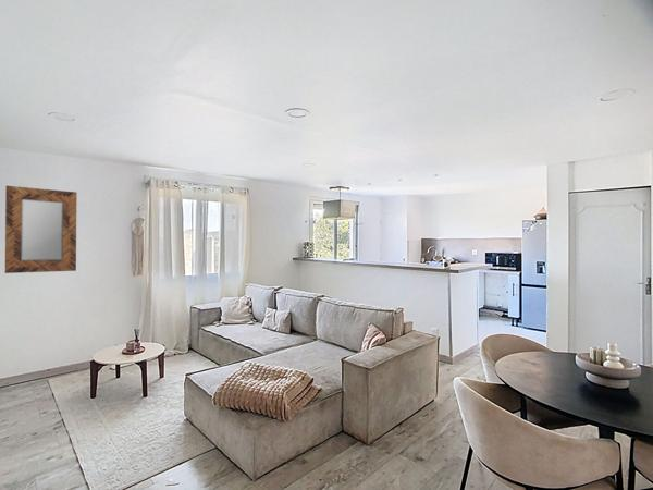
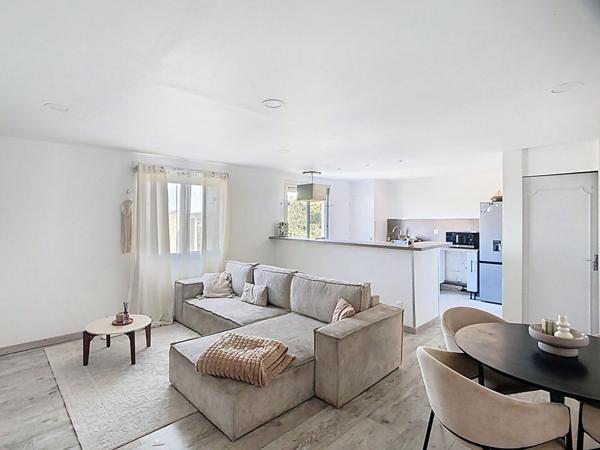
- home mirror (42, 230)
